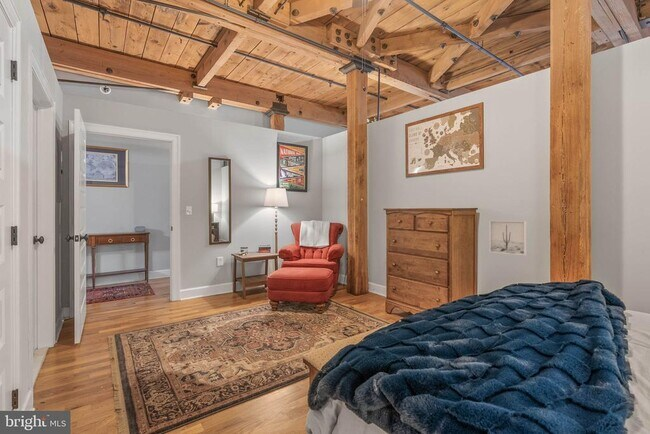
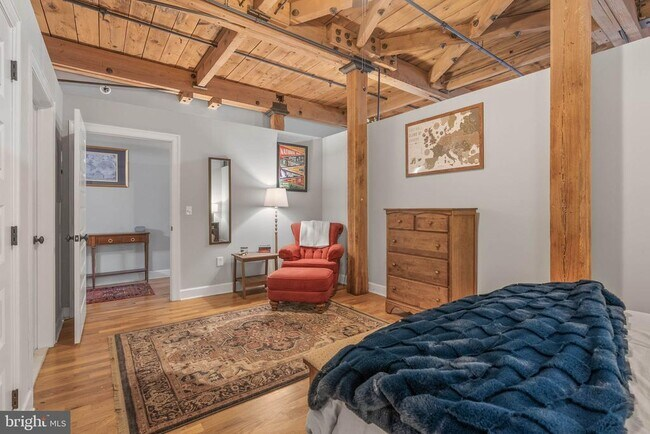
- wall art (507, 237)
